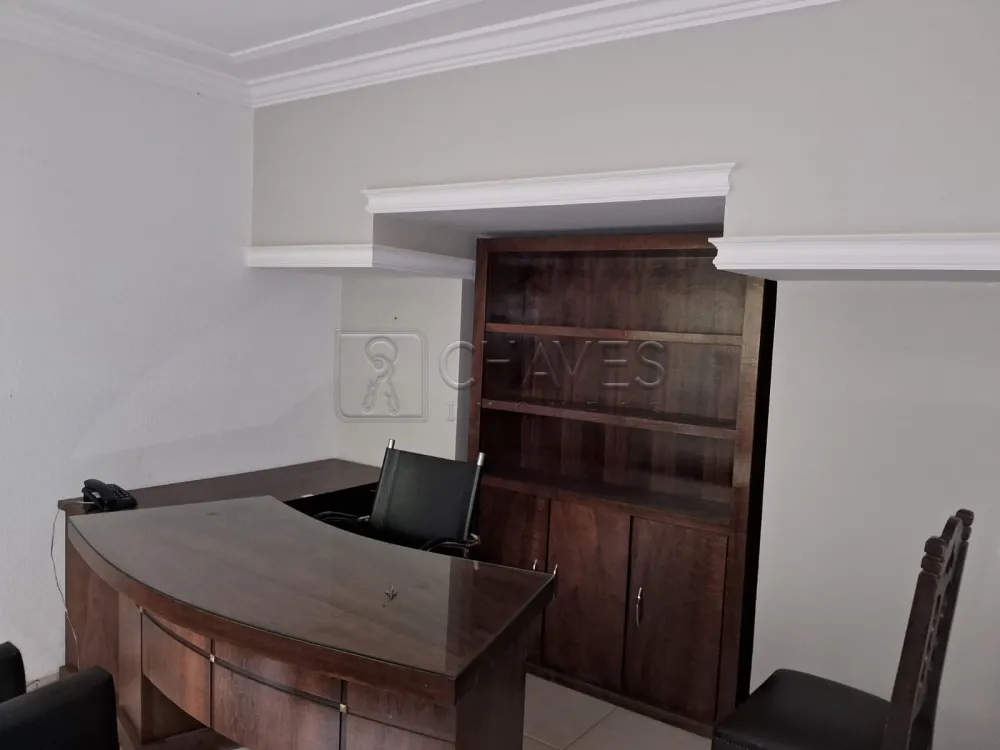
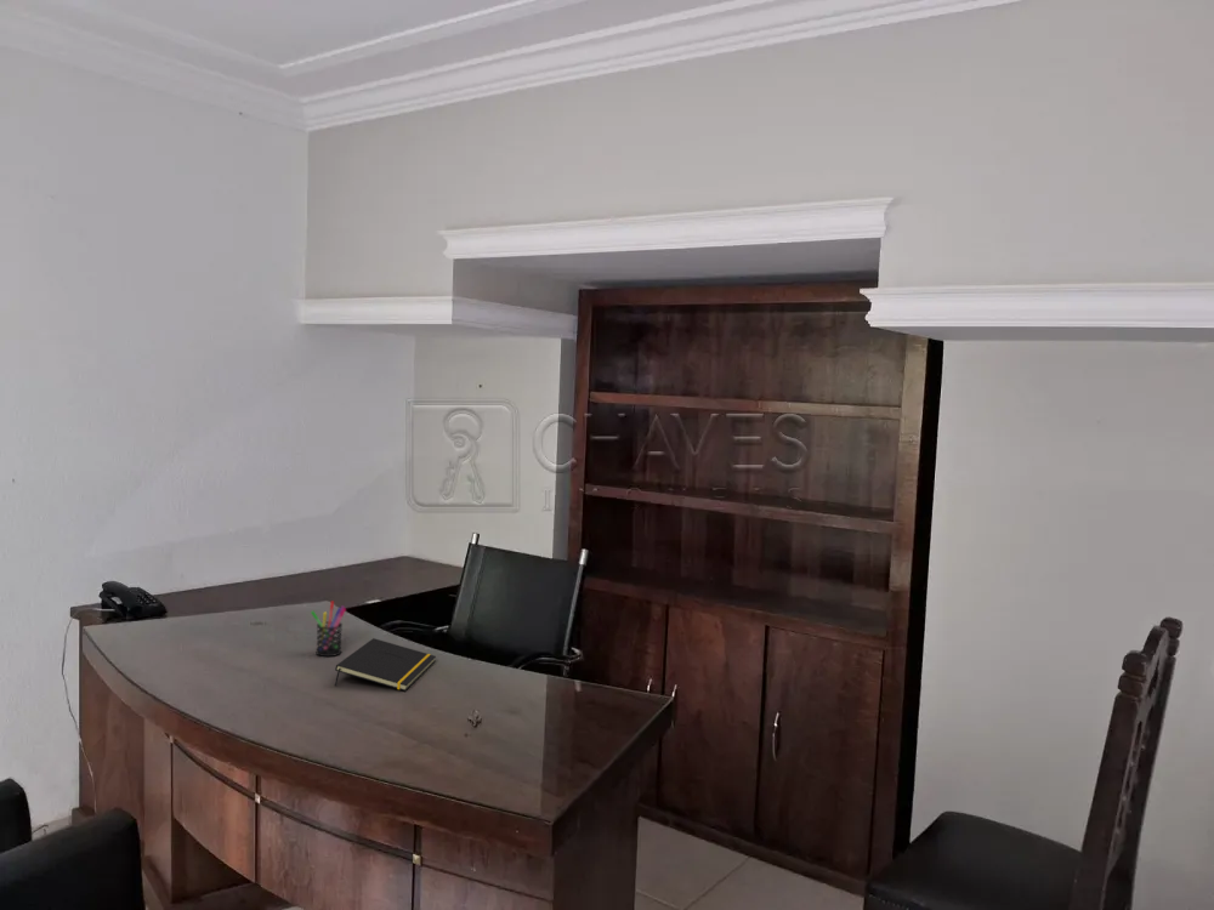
+ pen holder (327, 627)
+ notepad (387, 662)
